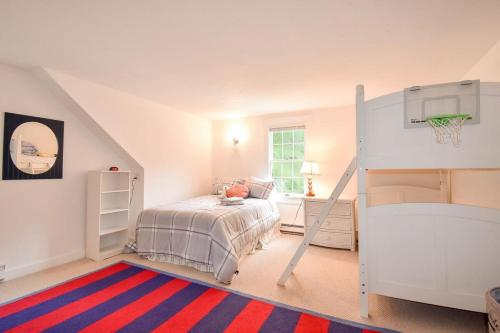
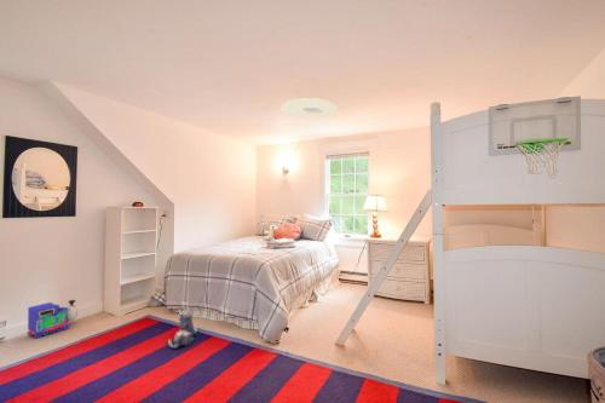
+ toy train (54, 316)
+ ceiling light (309, 106)
+ plush toy (183, 324)
